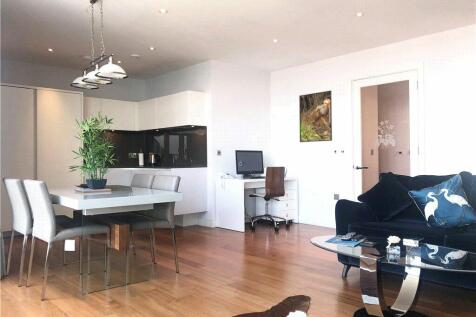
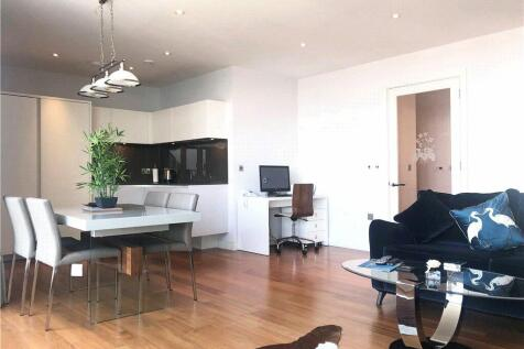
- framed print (315, 117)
